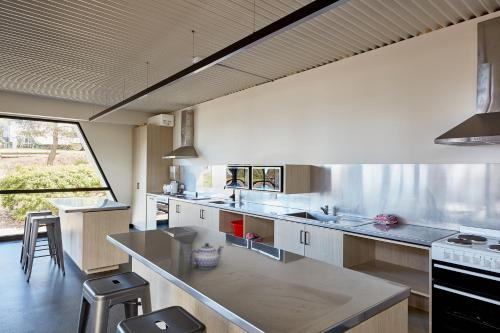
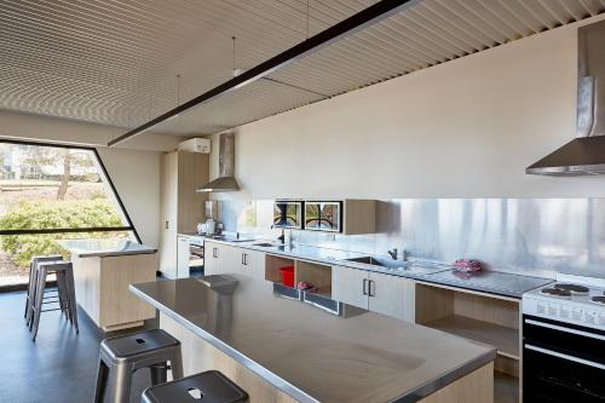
- teapot (206, 254)
